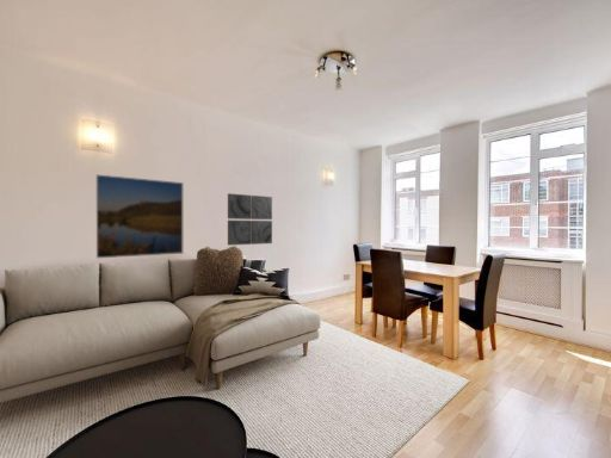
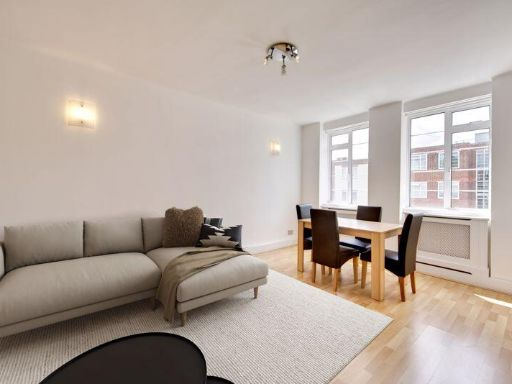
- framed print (143, 217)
- wall art (251, 218)
